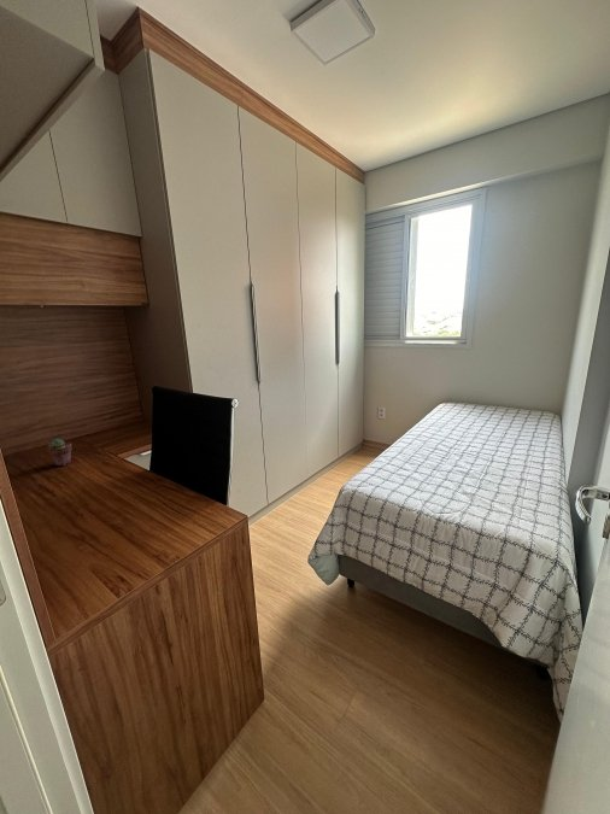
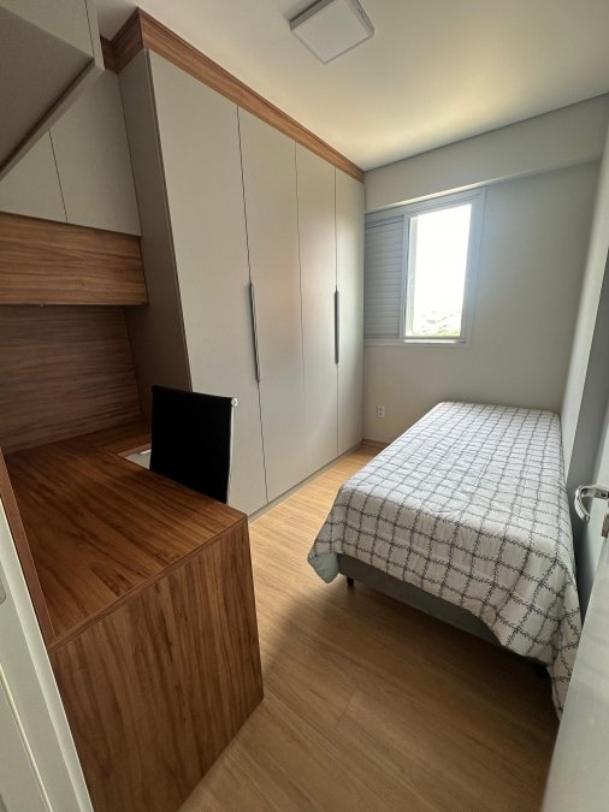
- potted succulent (60, 451)
